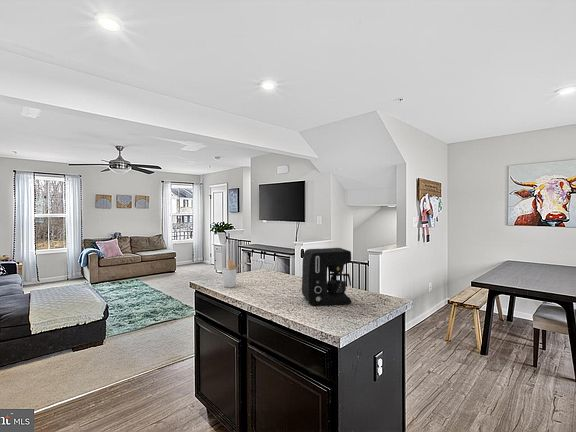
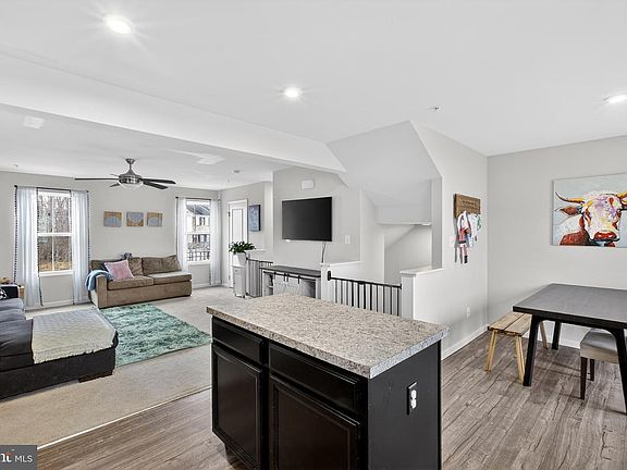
- coffee maker (329, 275)
- utensil holder (233, 273)
